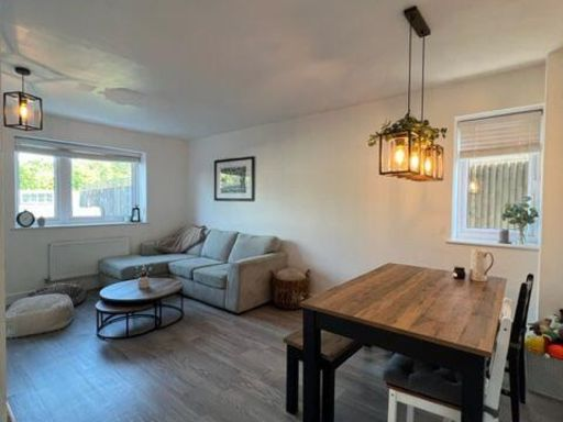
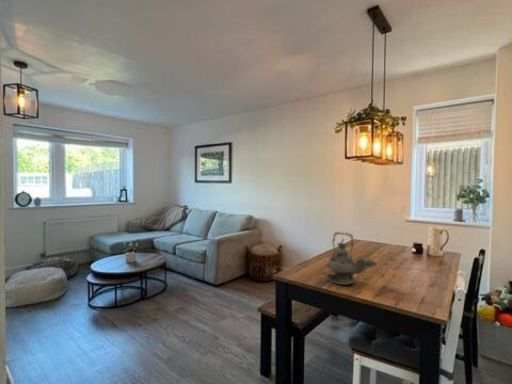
+ teapot (350, 258)
